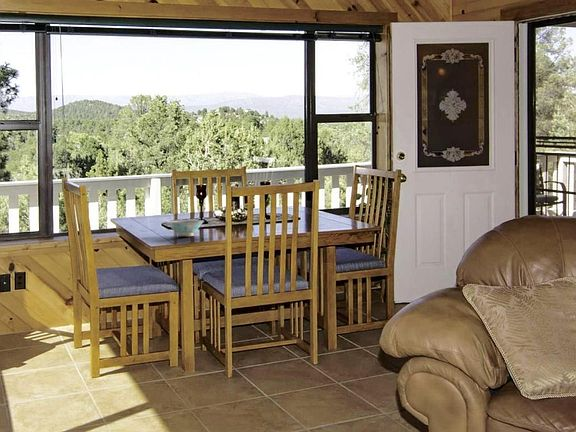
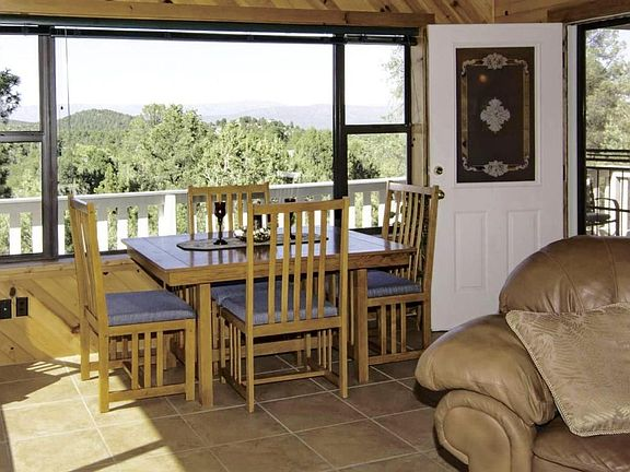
- ceramic bowl (185, 228)
